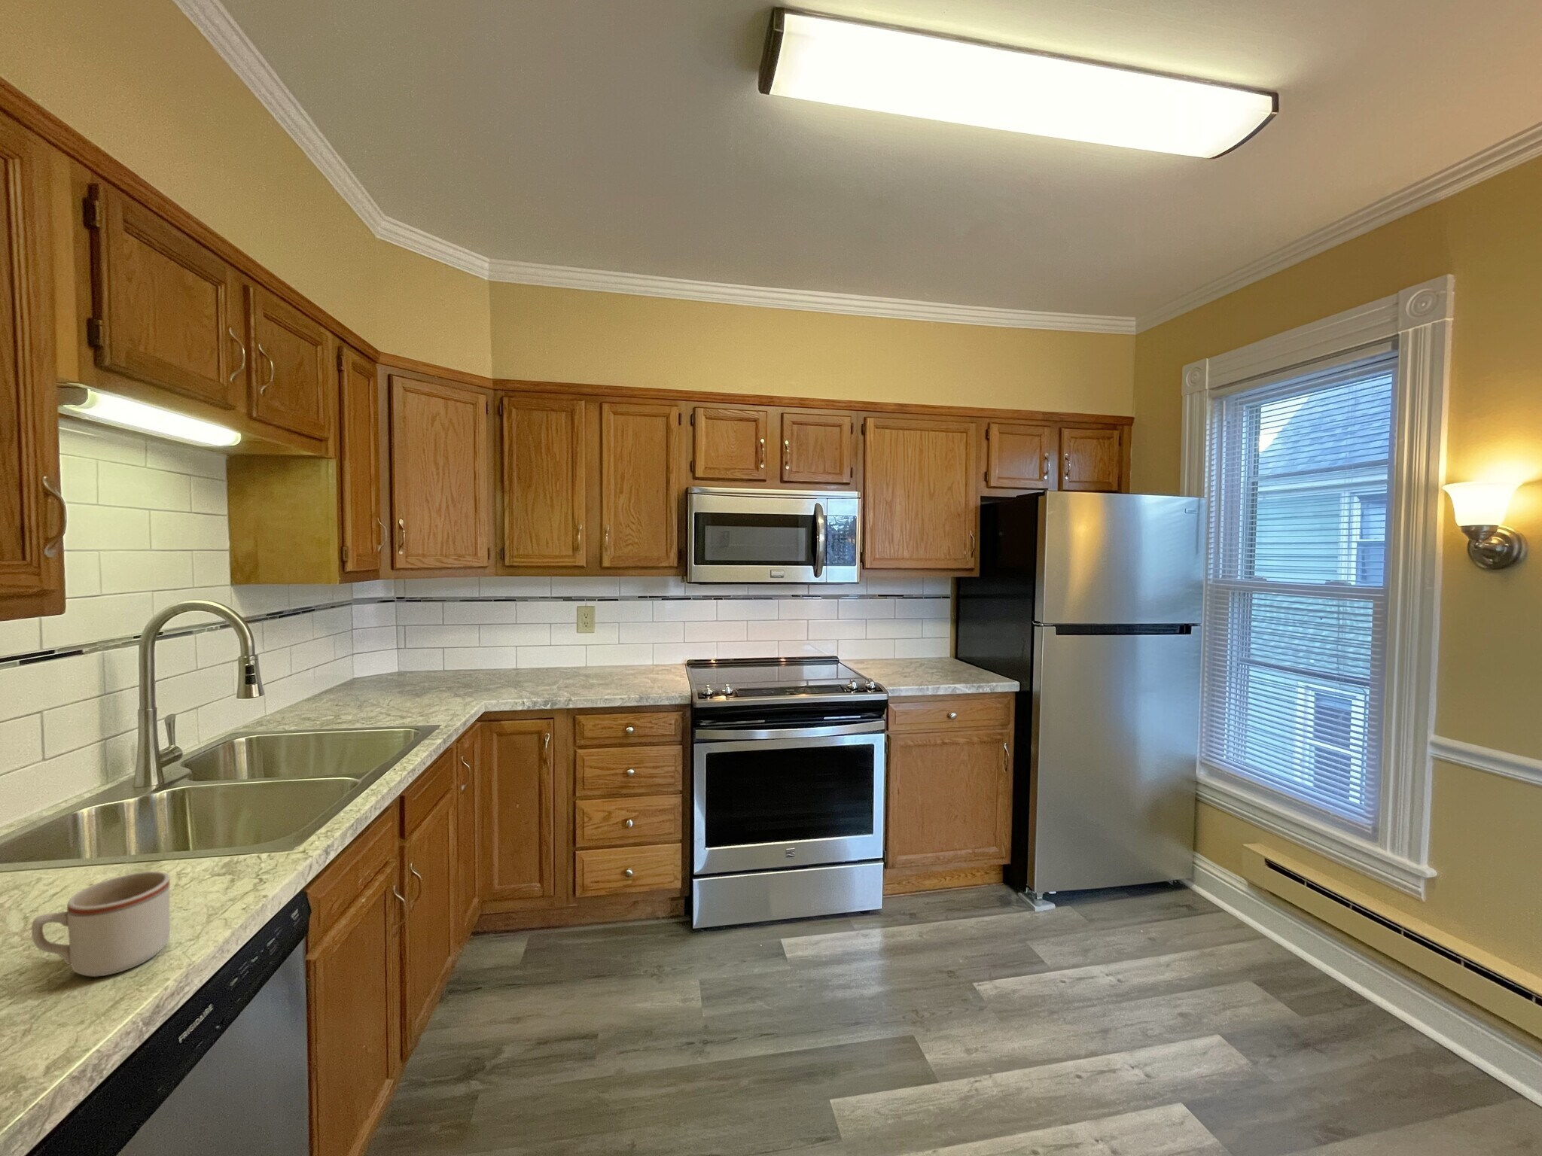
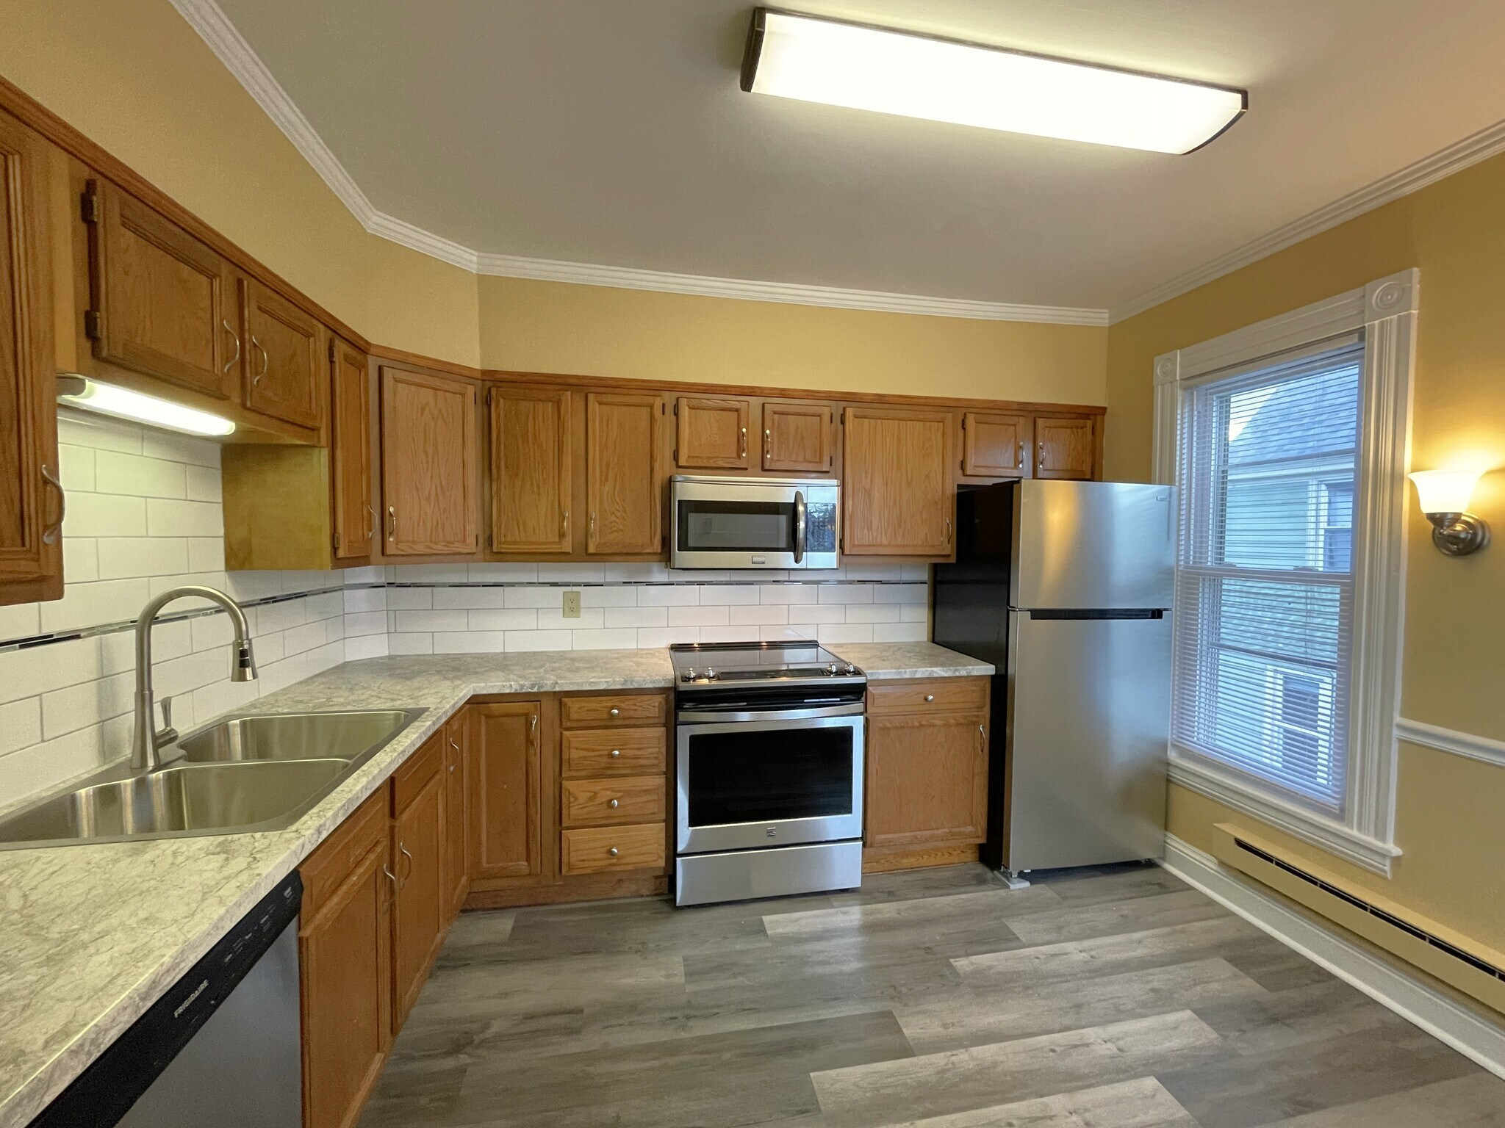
- mug (104, 928)
